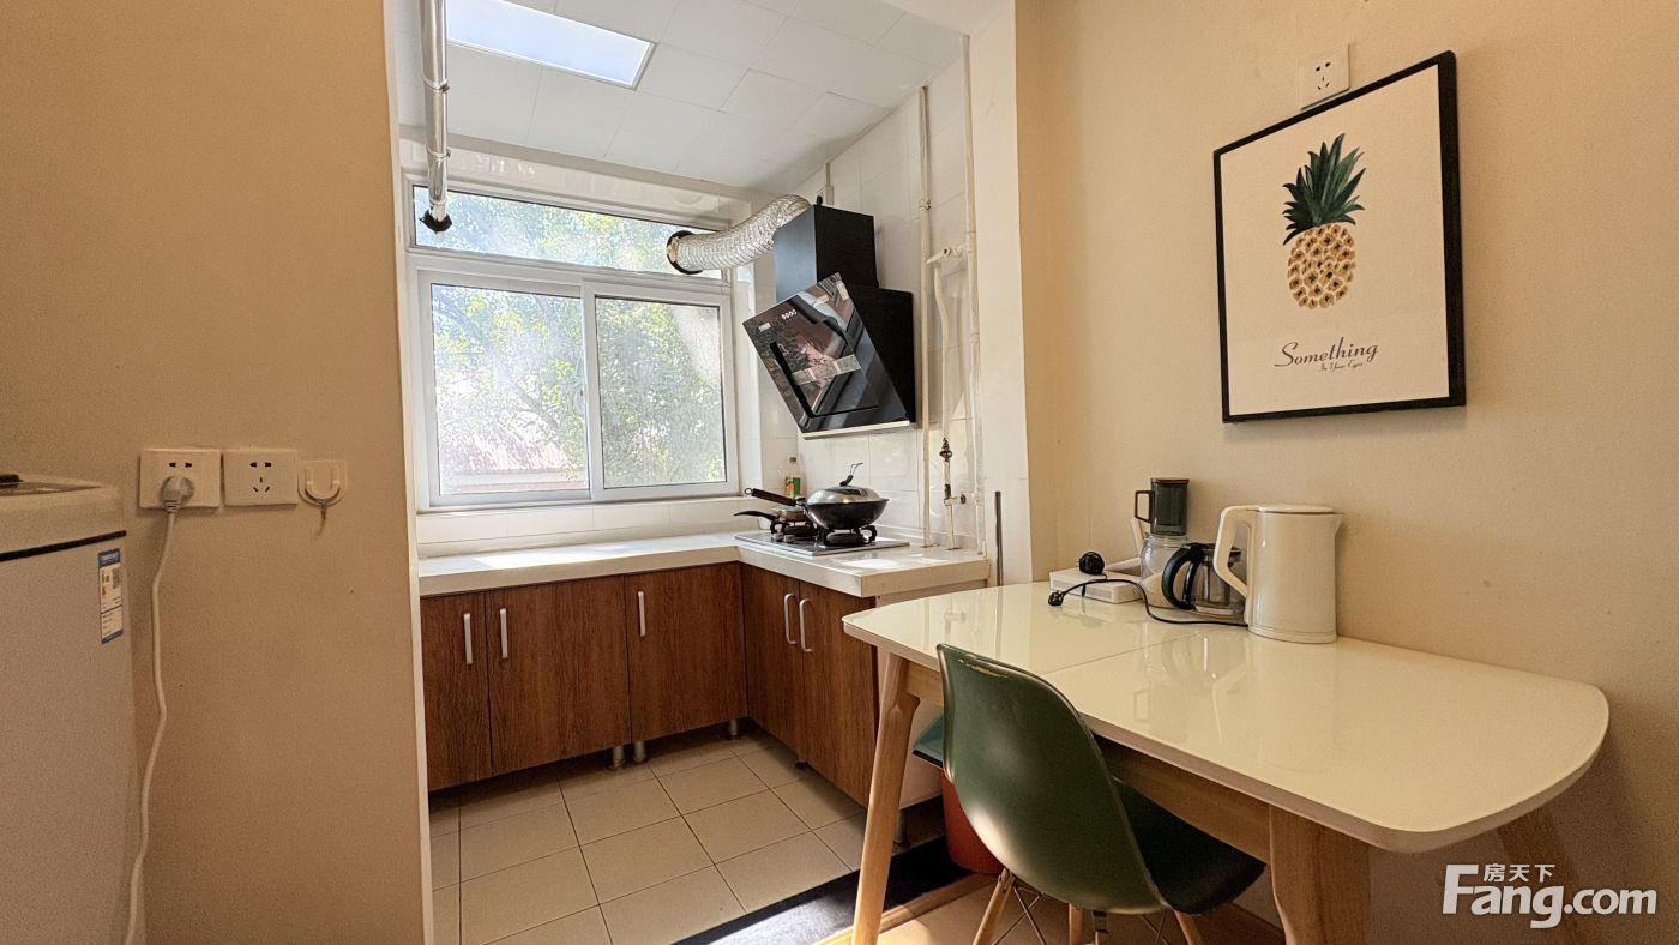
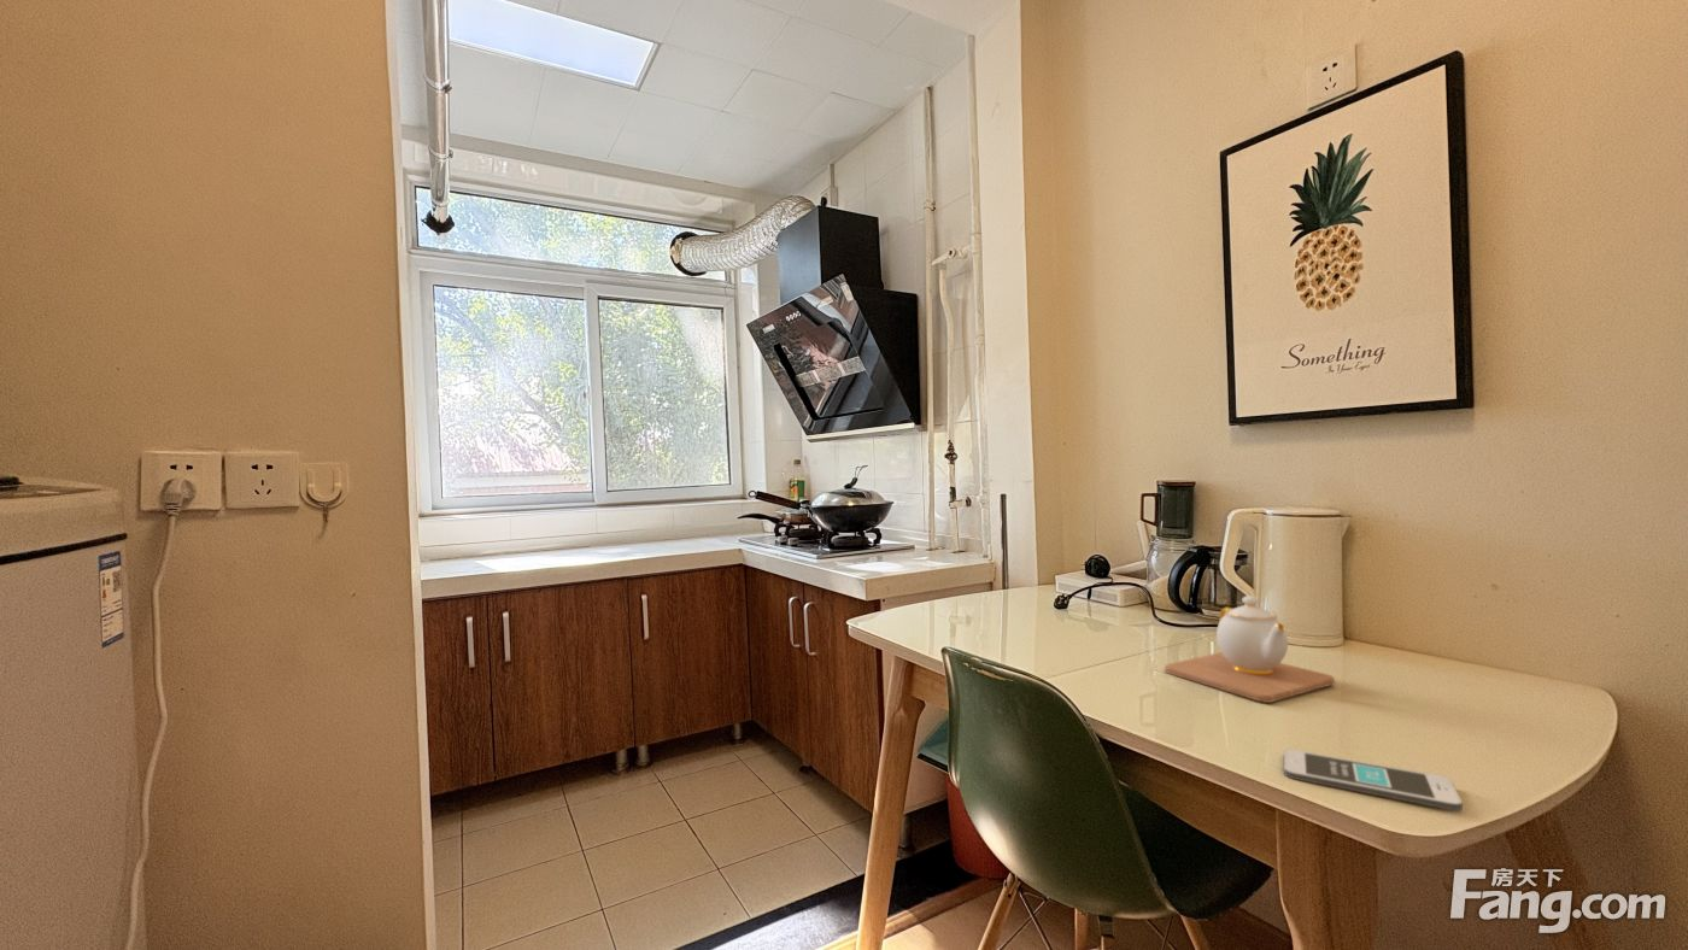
+ smartphone (1365, 776)
+ teapot (1244, 637)
